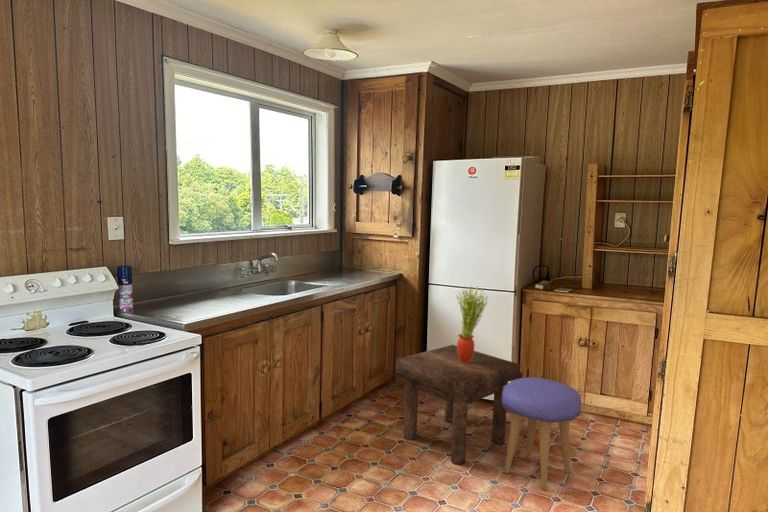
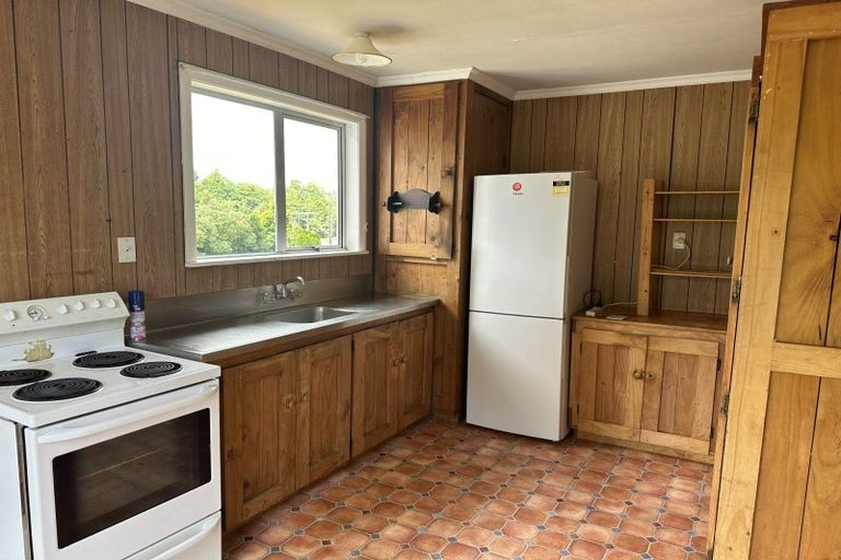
- stool (456, 400)
- potted plant (472, 323)
- stool (539, 430)
